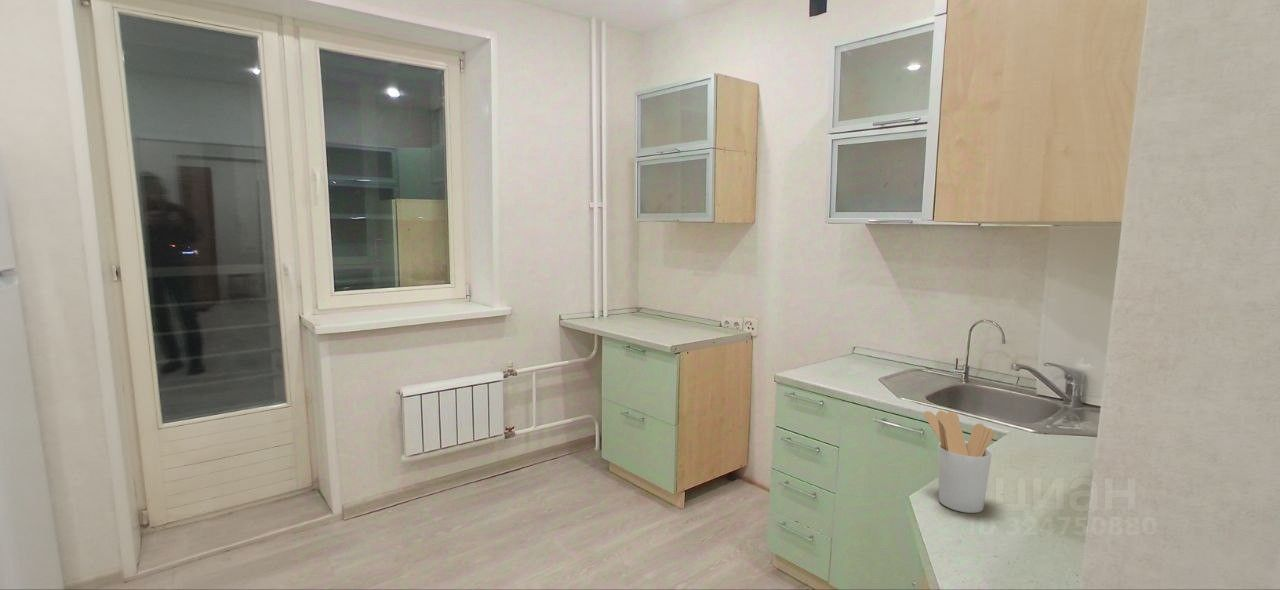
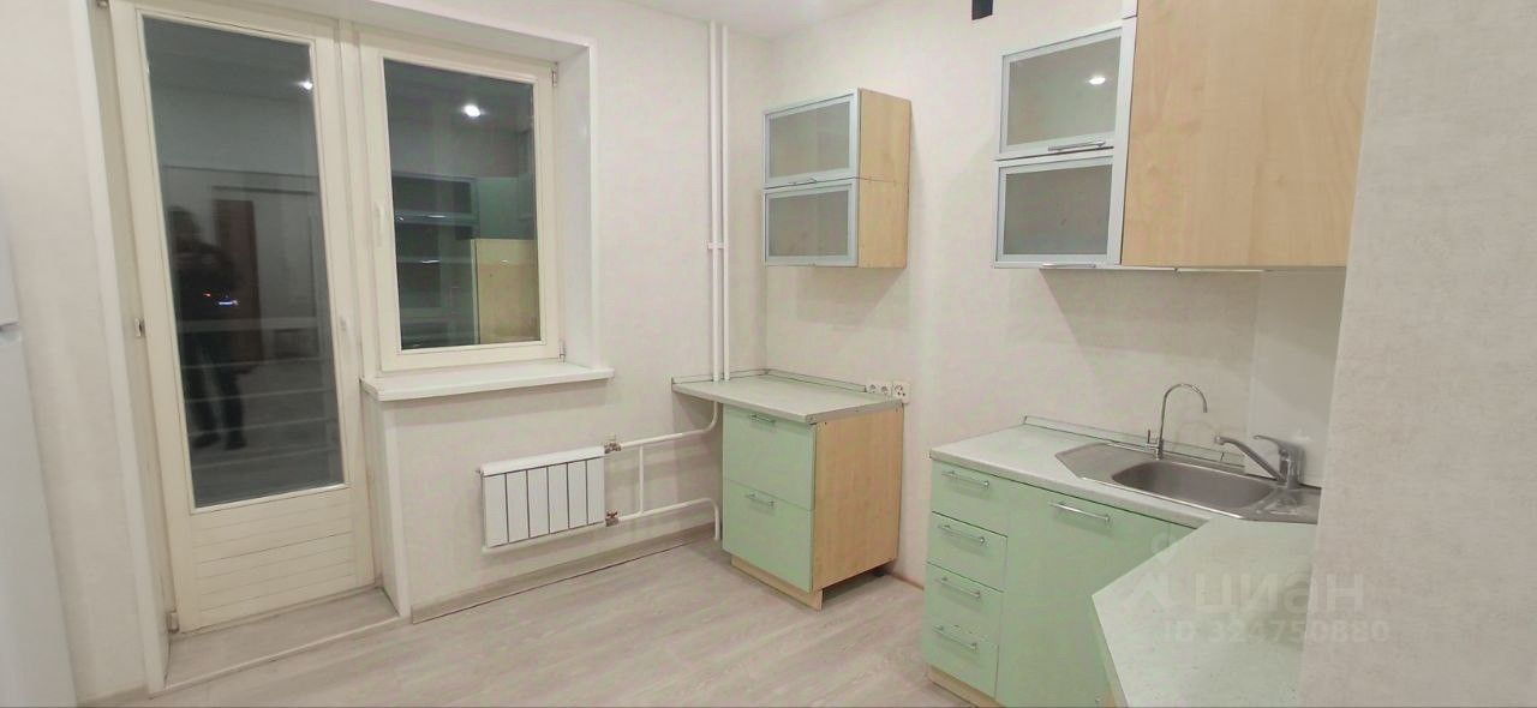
- utensil holder (955, 457)
